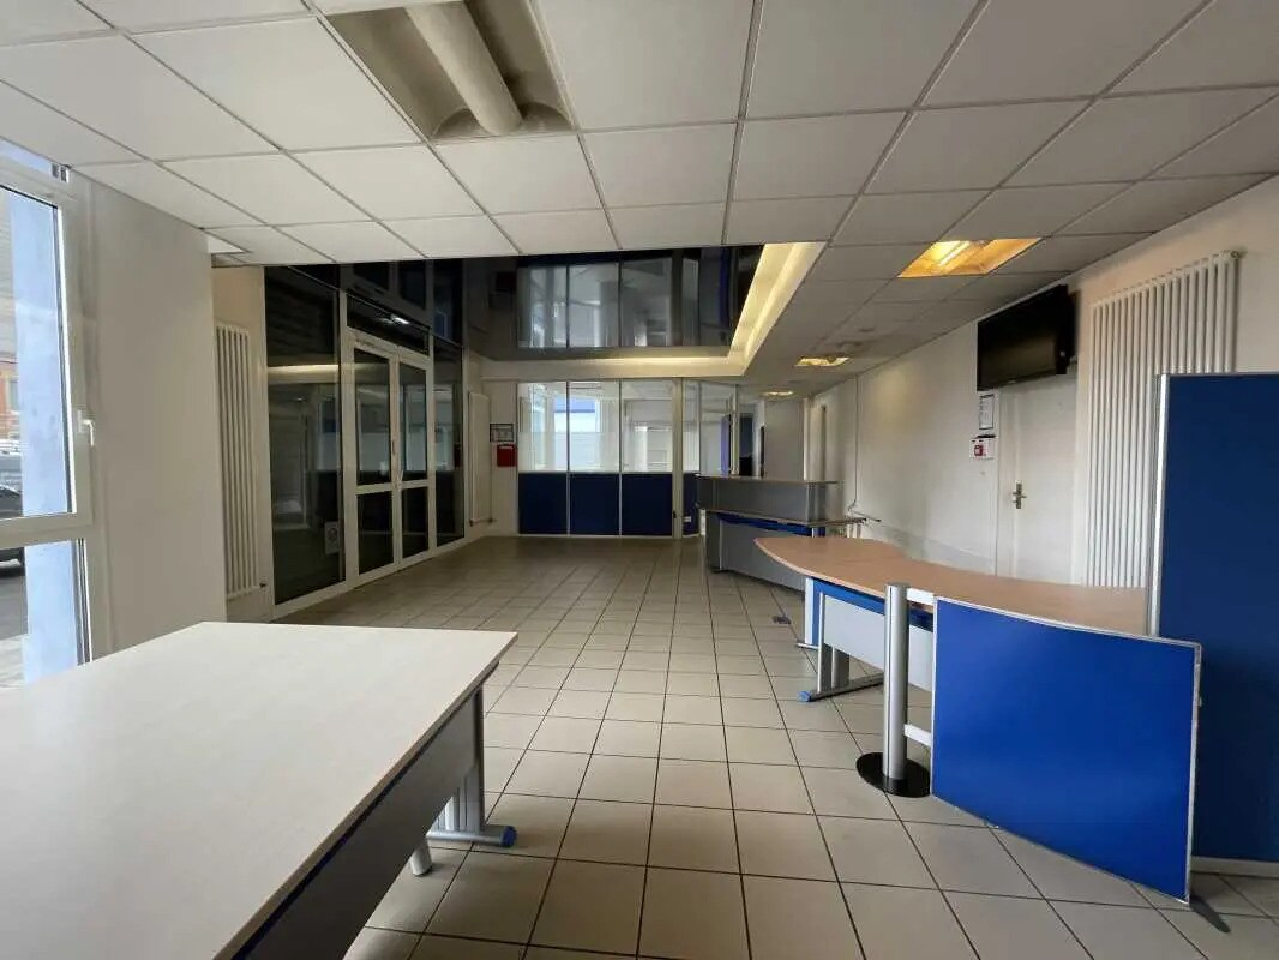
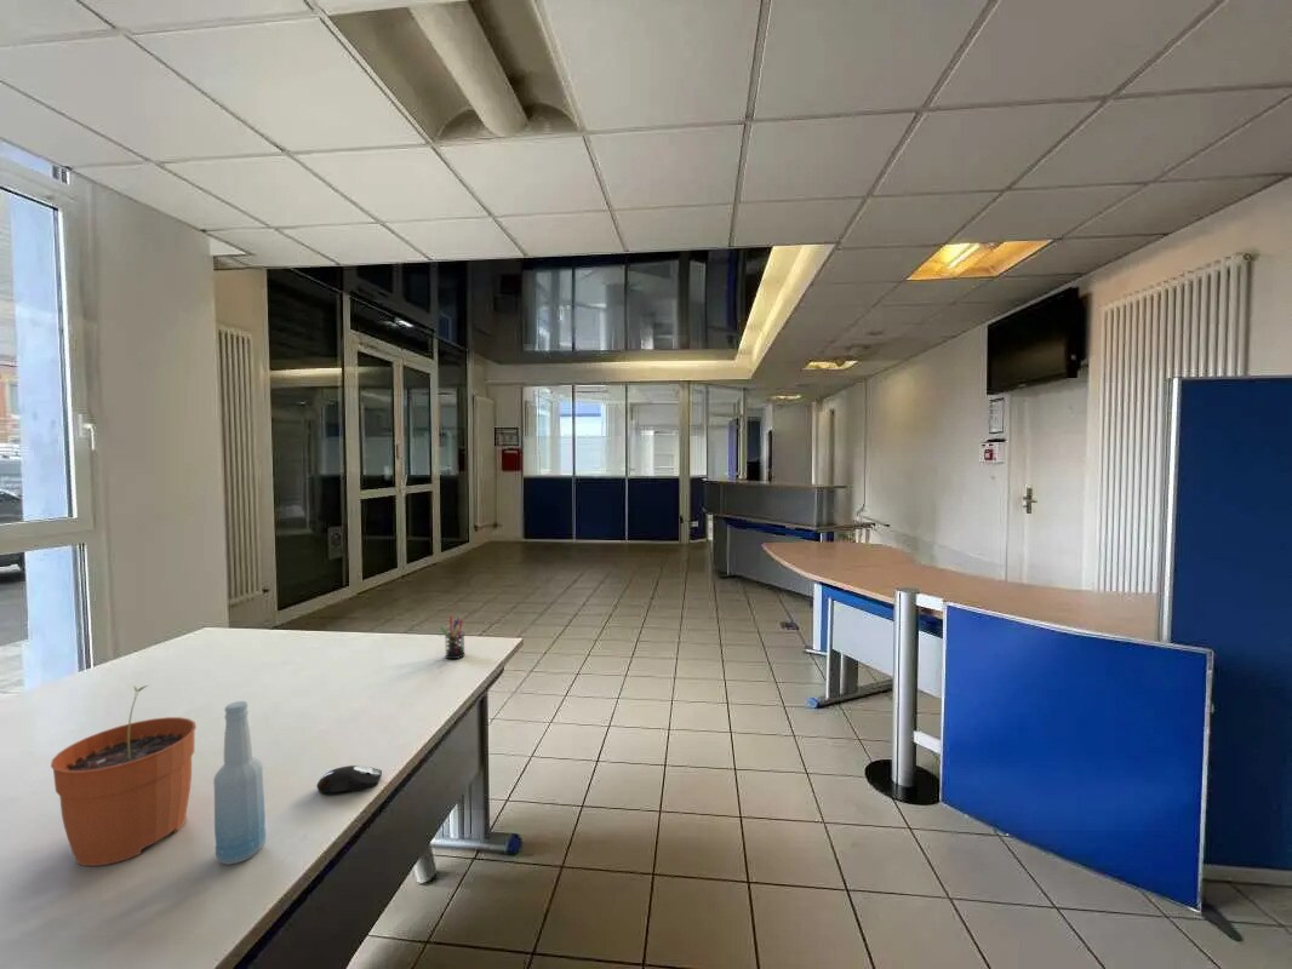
+ computer mouse (351, 776)
+ pen holder (452, 637)
+ plant pot (128, 764)
+ bottle (239, 779)
